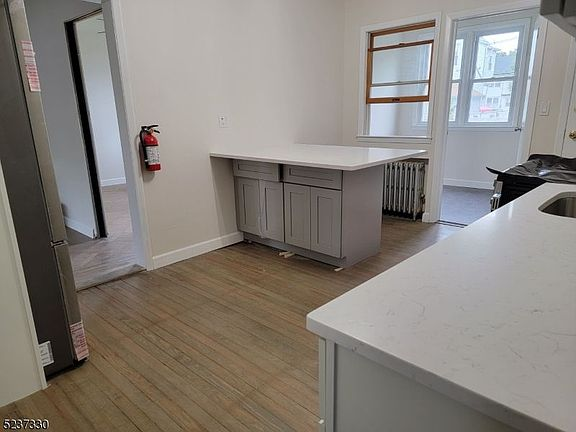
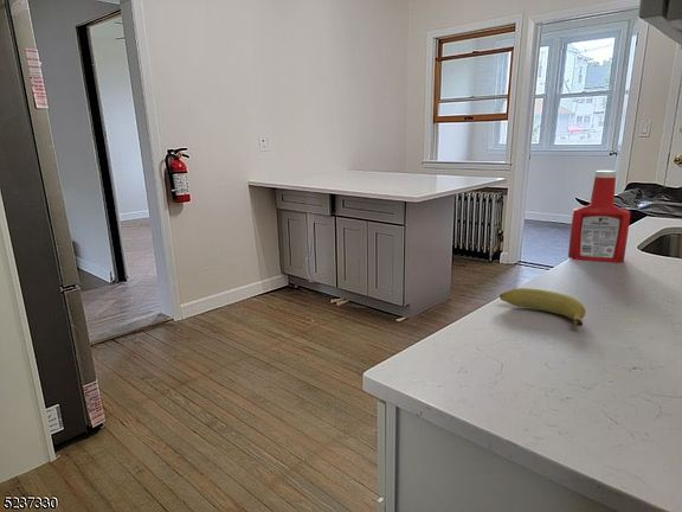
+ soap bottle (600, 216)
+ banana (541, 305)
